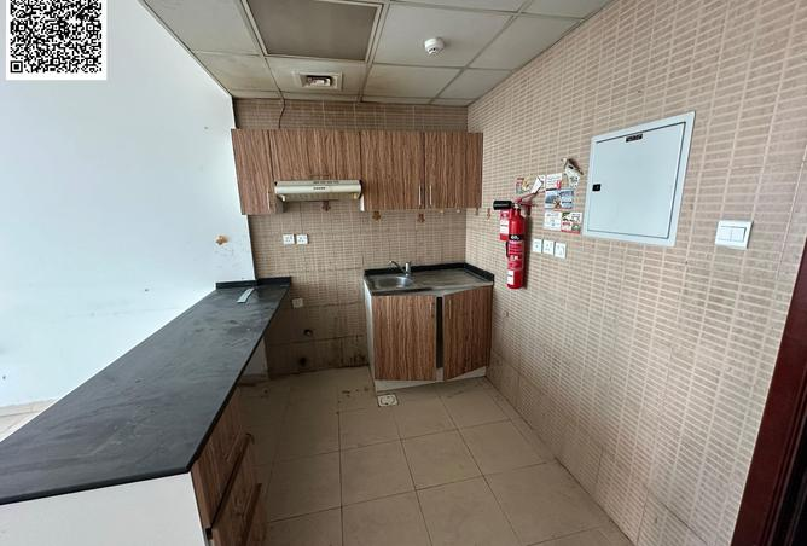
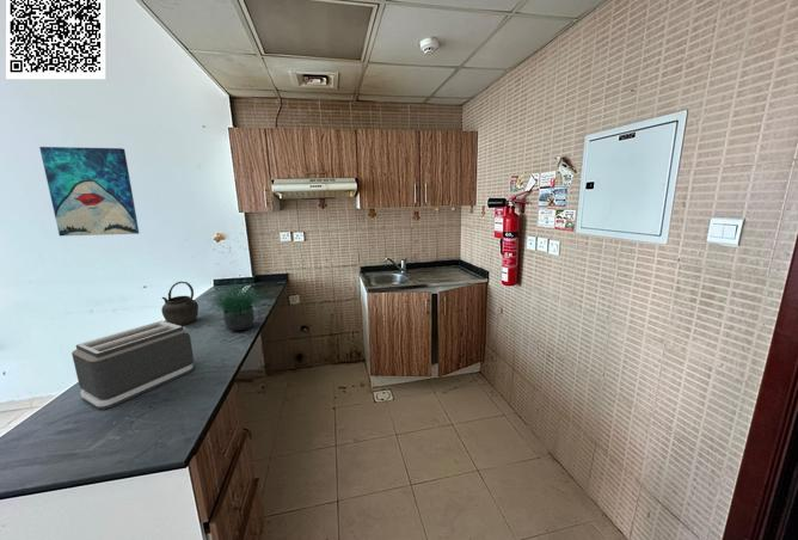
+ wall art (92, 192)
+ kettle (177, 301)
+ toaster (141, 357)
+ potted plant (237, 299)
